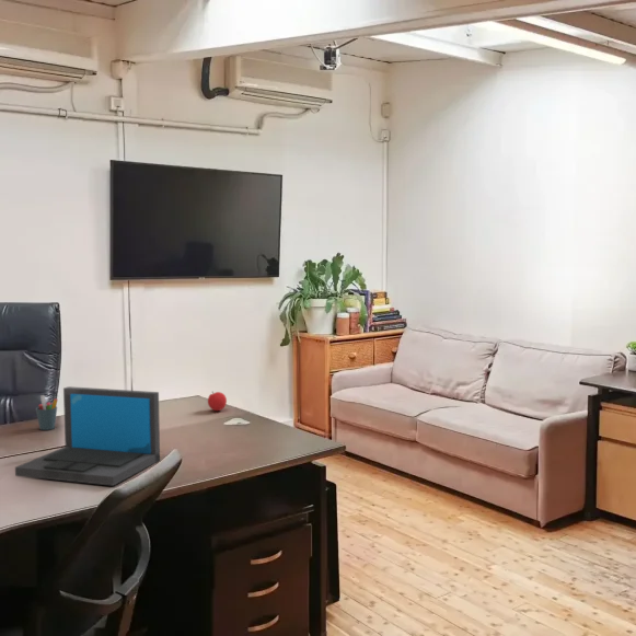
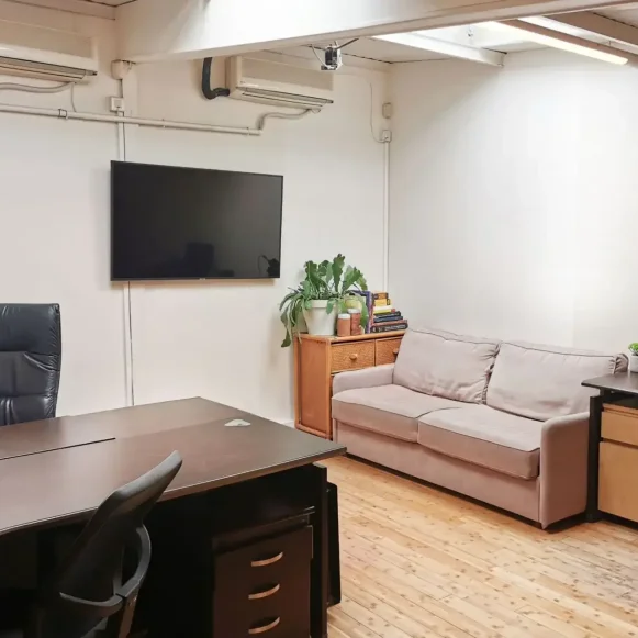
- laptop (89, 432)
- pen holder (46, 412)
- fruit (217, 401)
